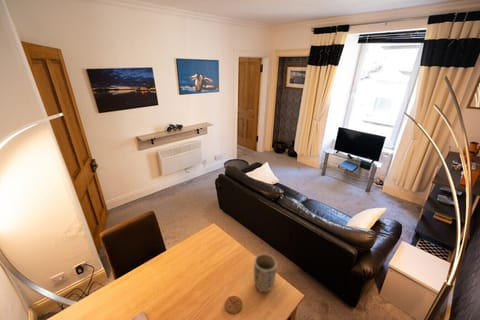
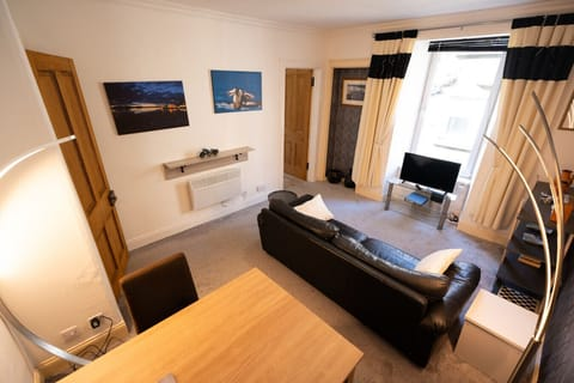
- plant pot (264, 273)
- coaster (233, 304)
